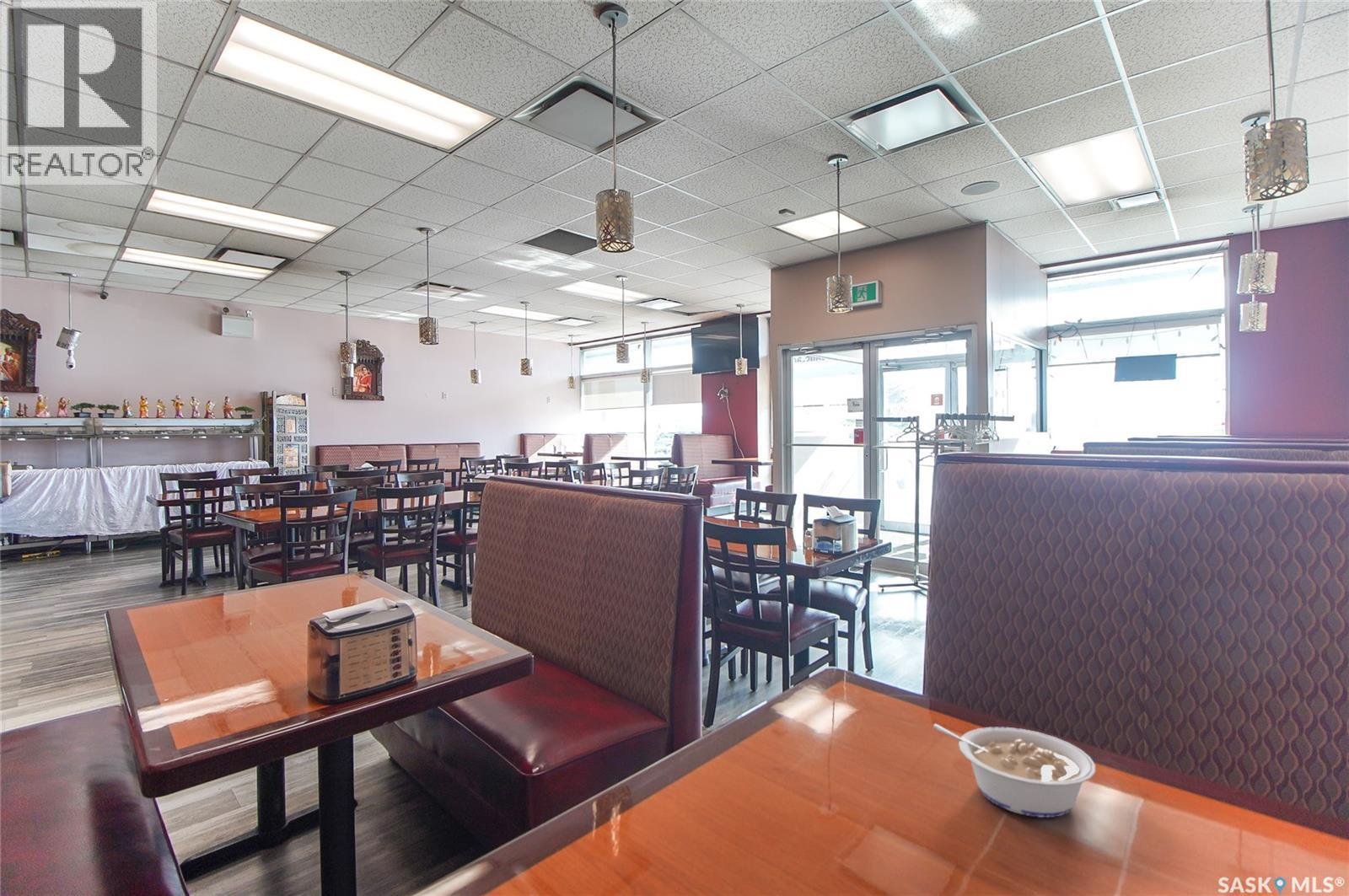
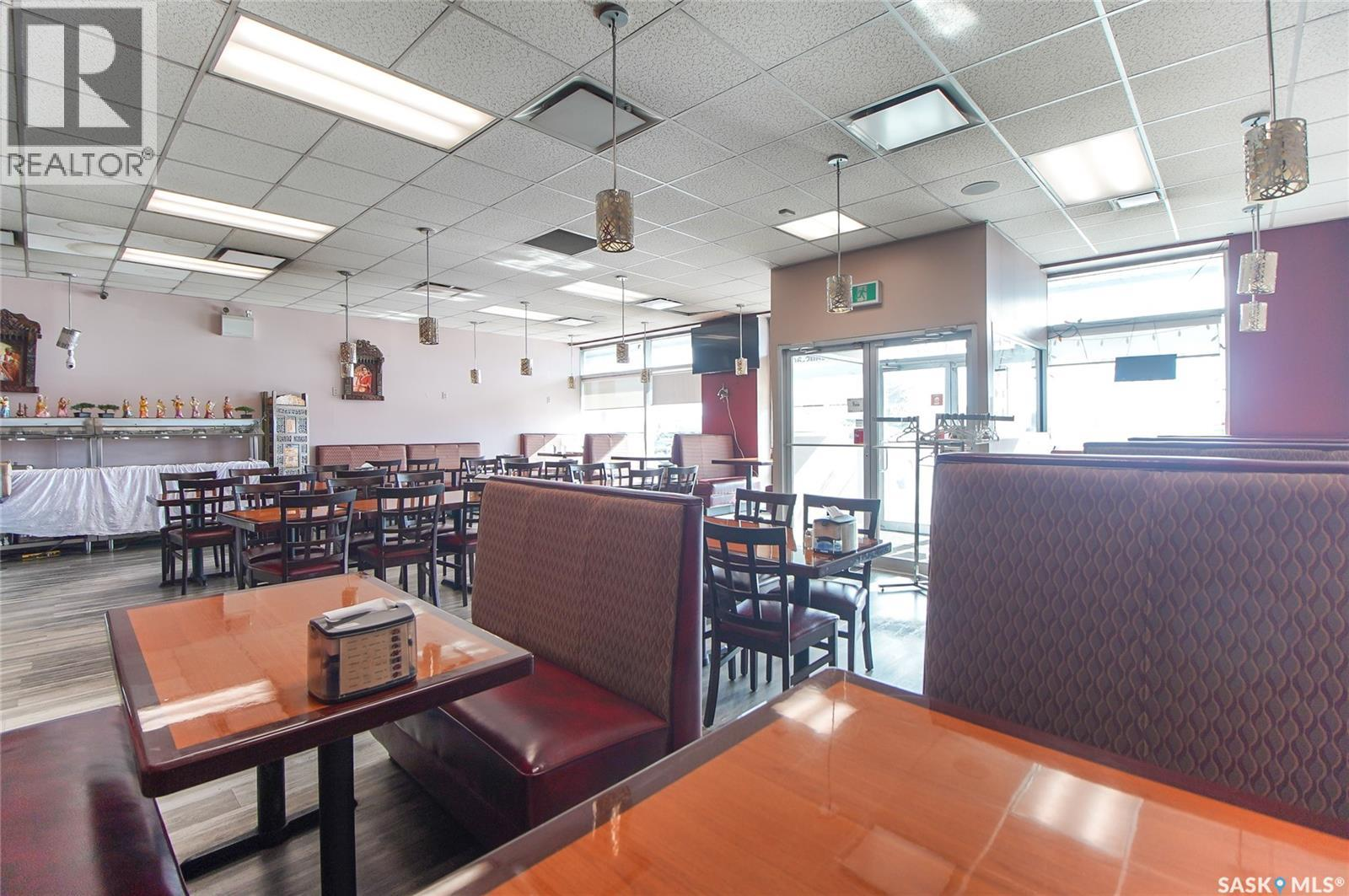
- legume (1019, 770)
